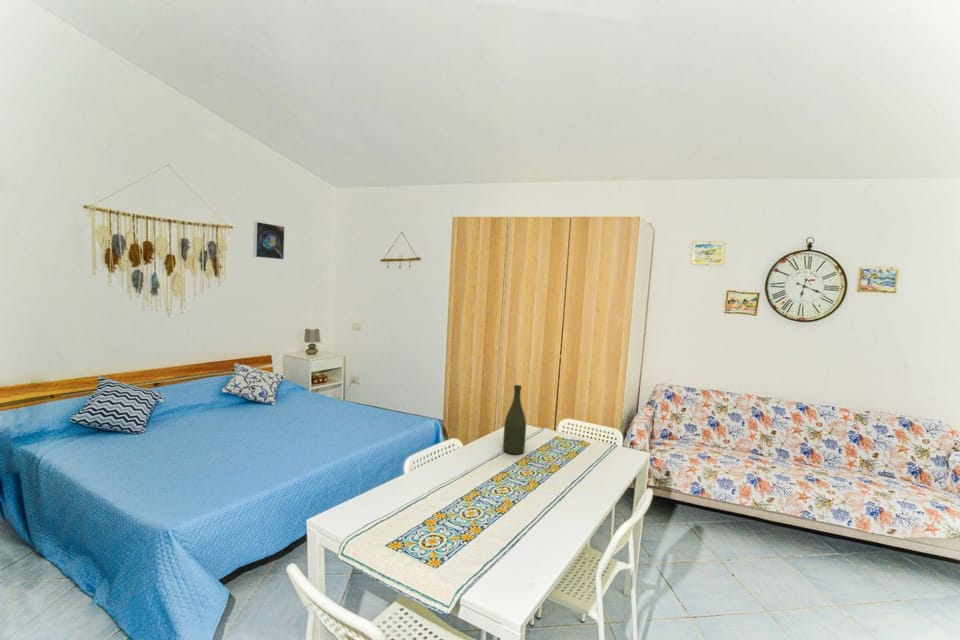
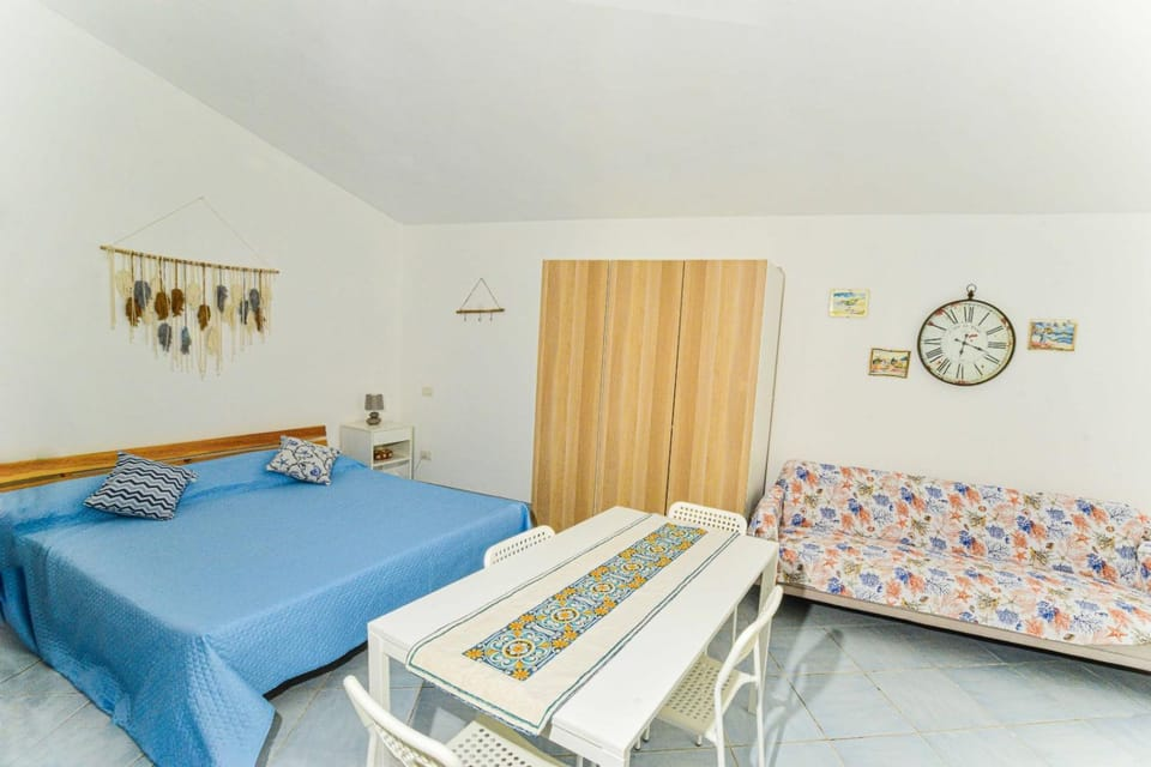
- bottle (515, 418)
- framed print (269, 241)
